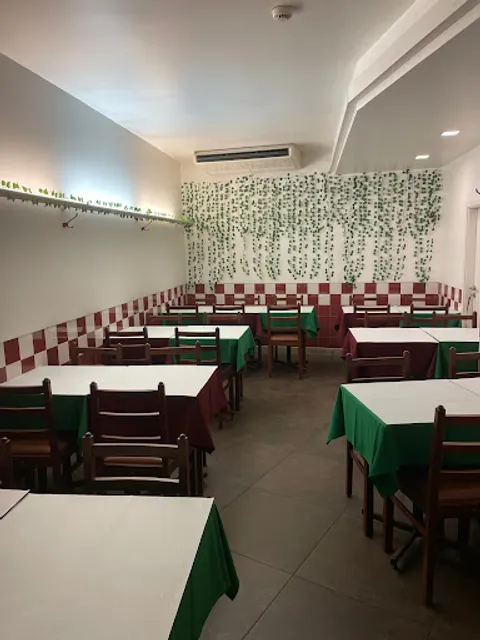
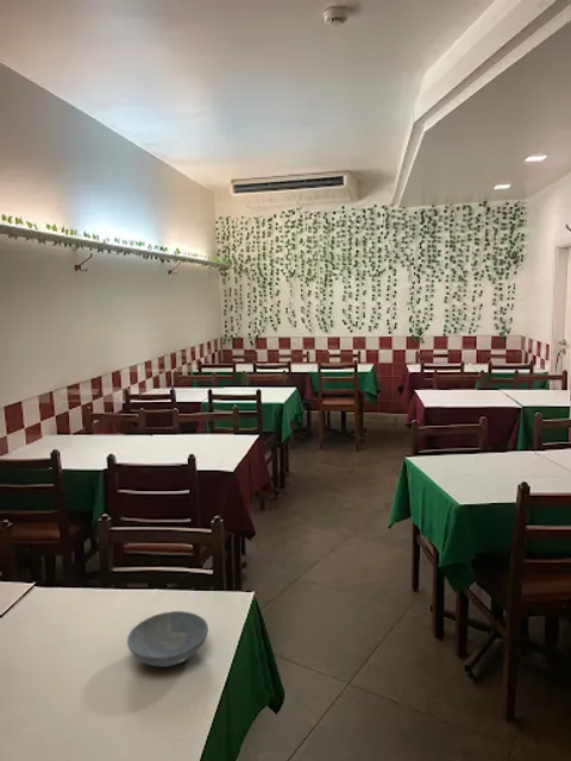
+ bowl (168, 642)
